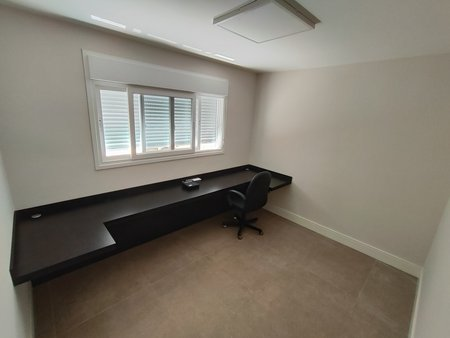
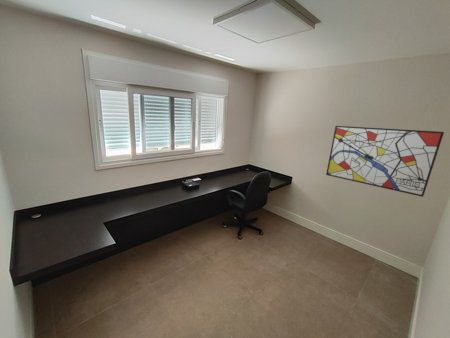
+ wall art (374, 157)
